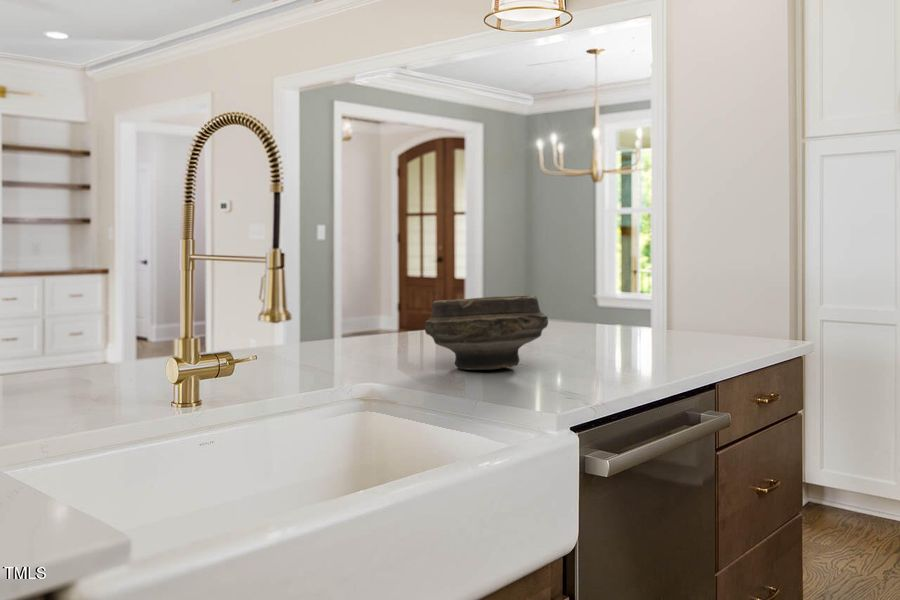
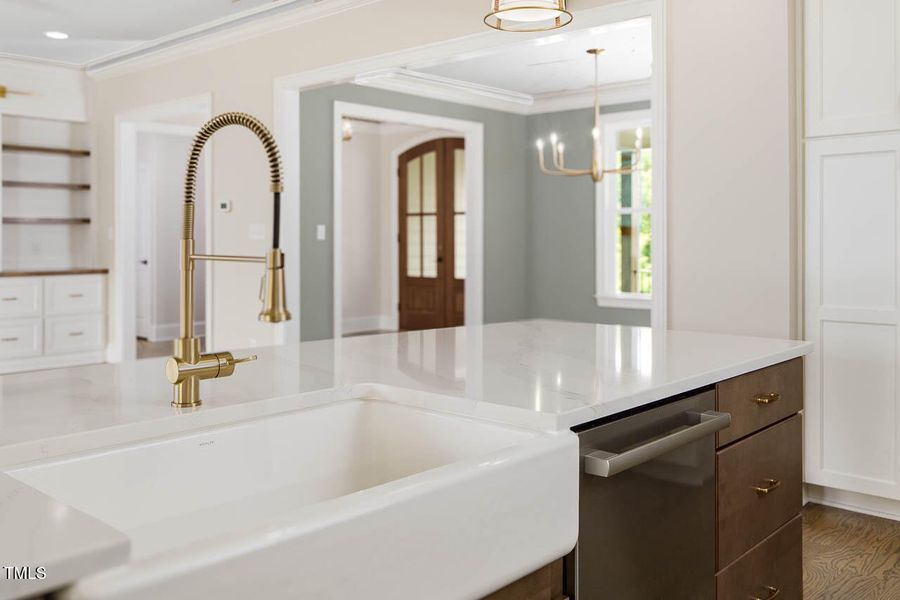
- bowl (487, 331)
